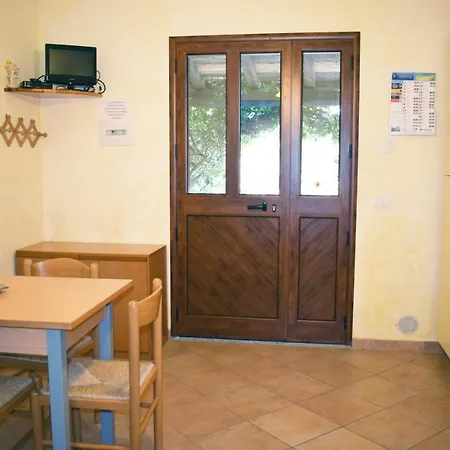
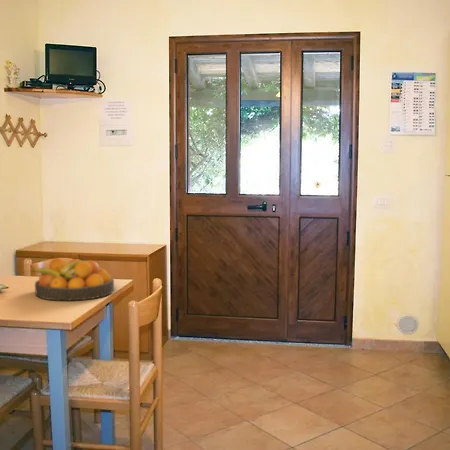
+ fruit bowl (75, 275)
